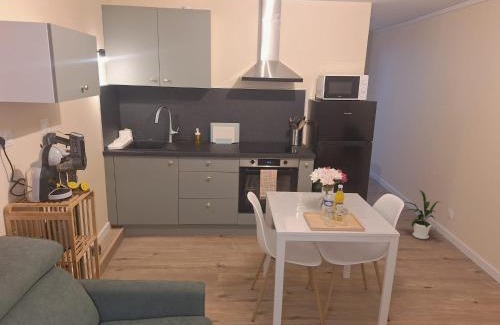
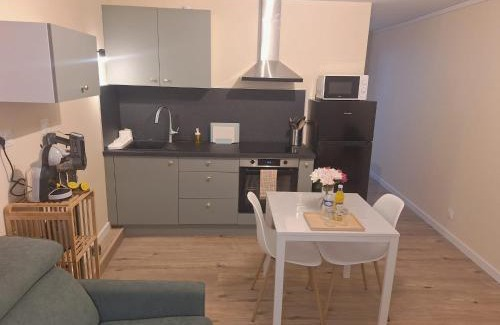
- house plant (422, 215)
